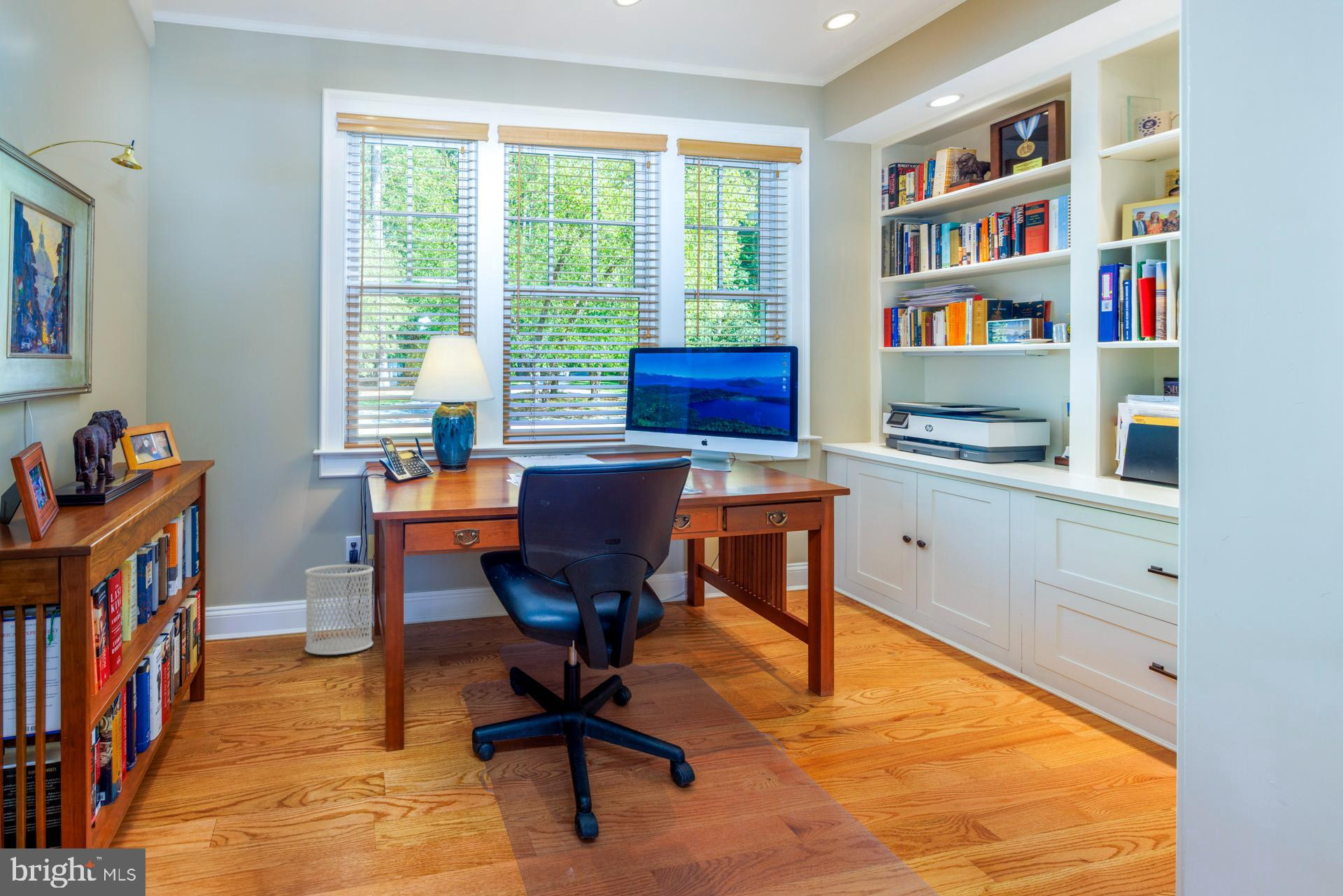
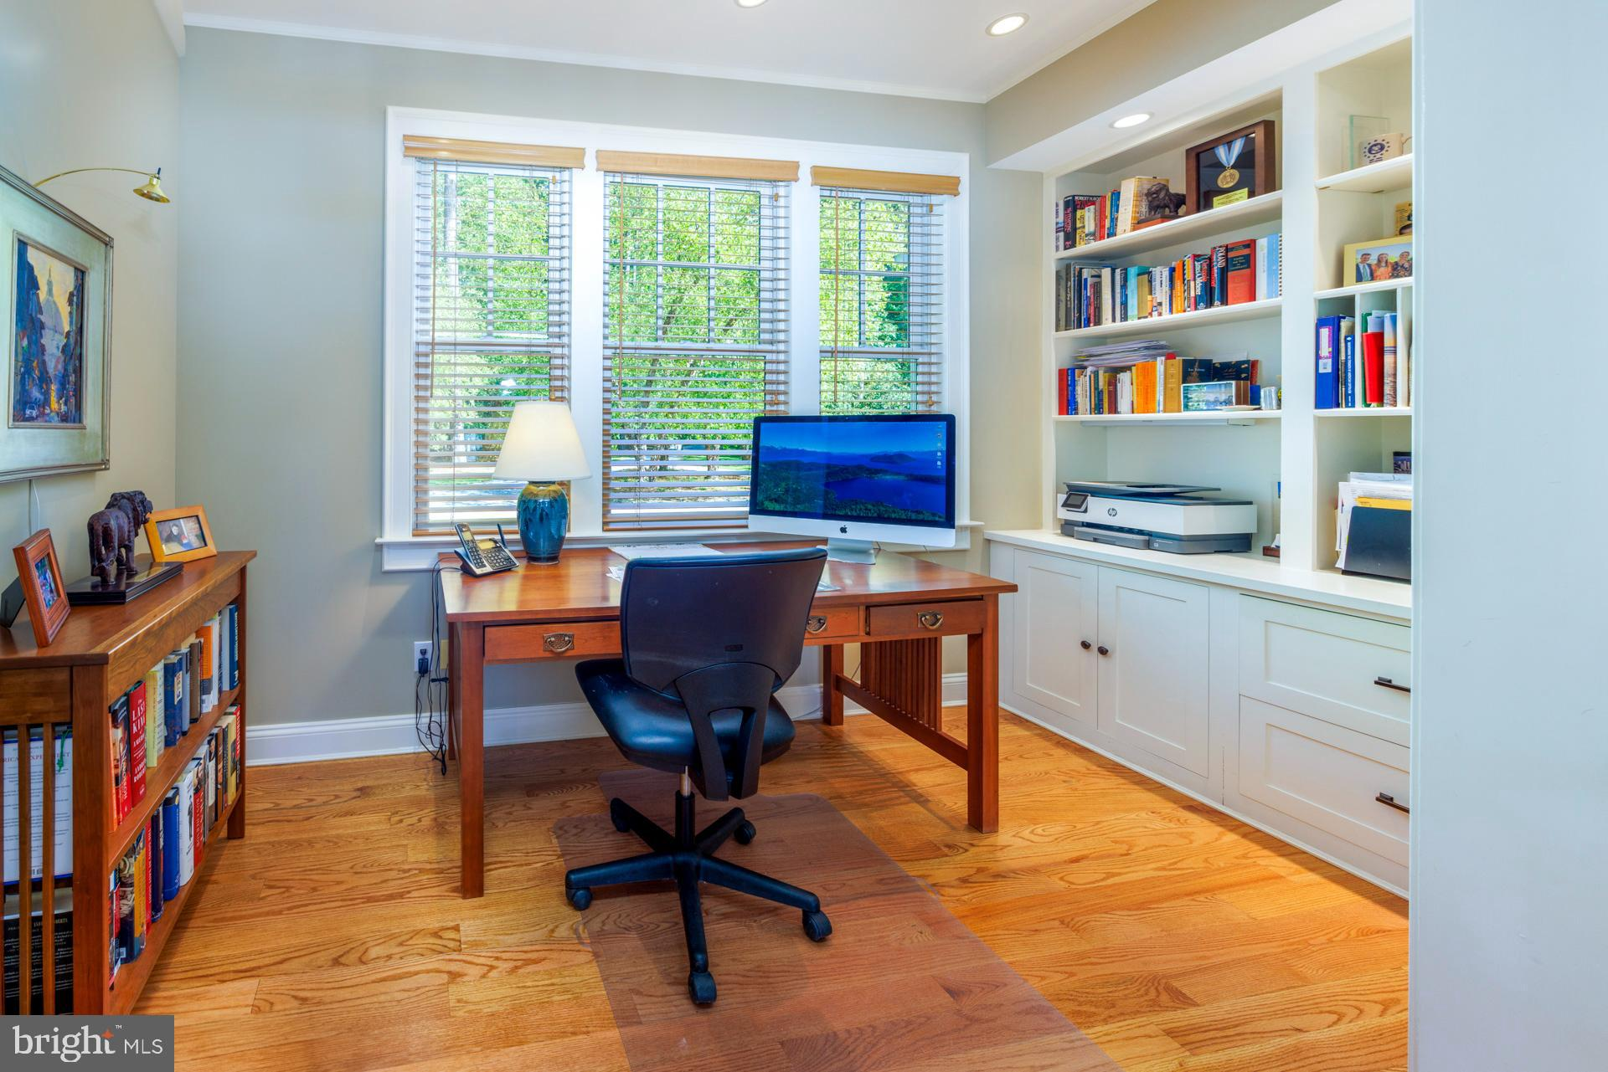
- wastebasket (339, 608)
